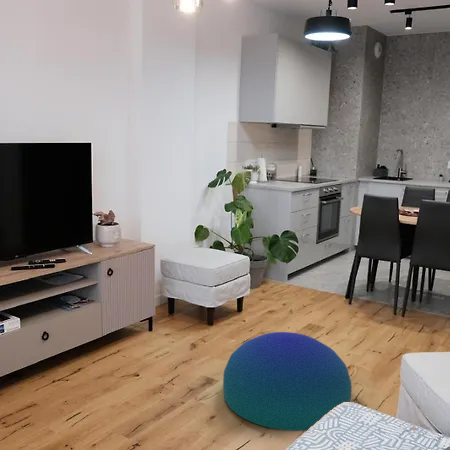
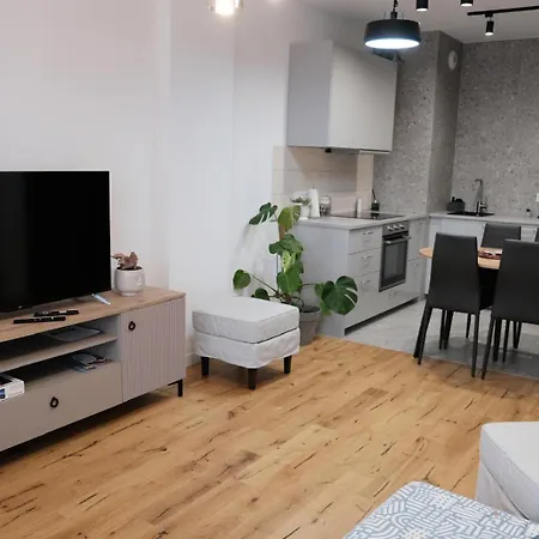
- pouf (287, 367)
